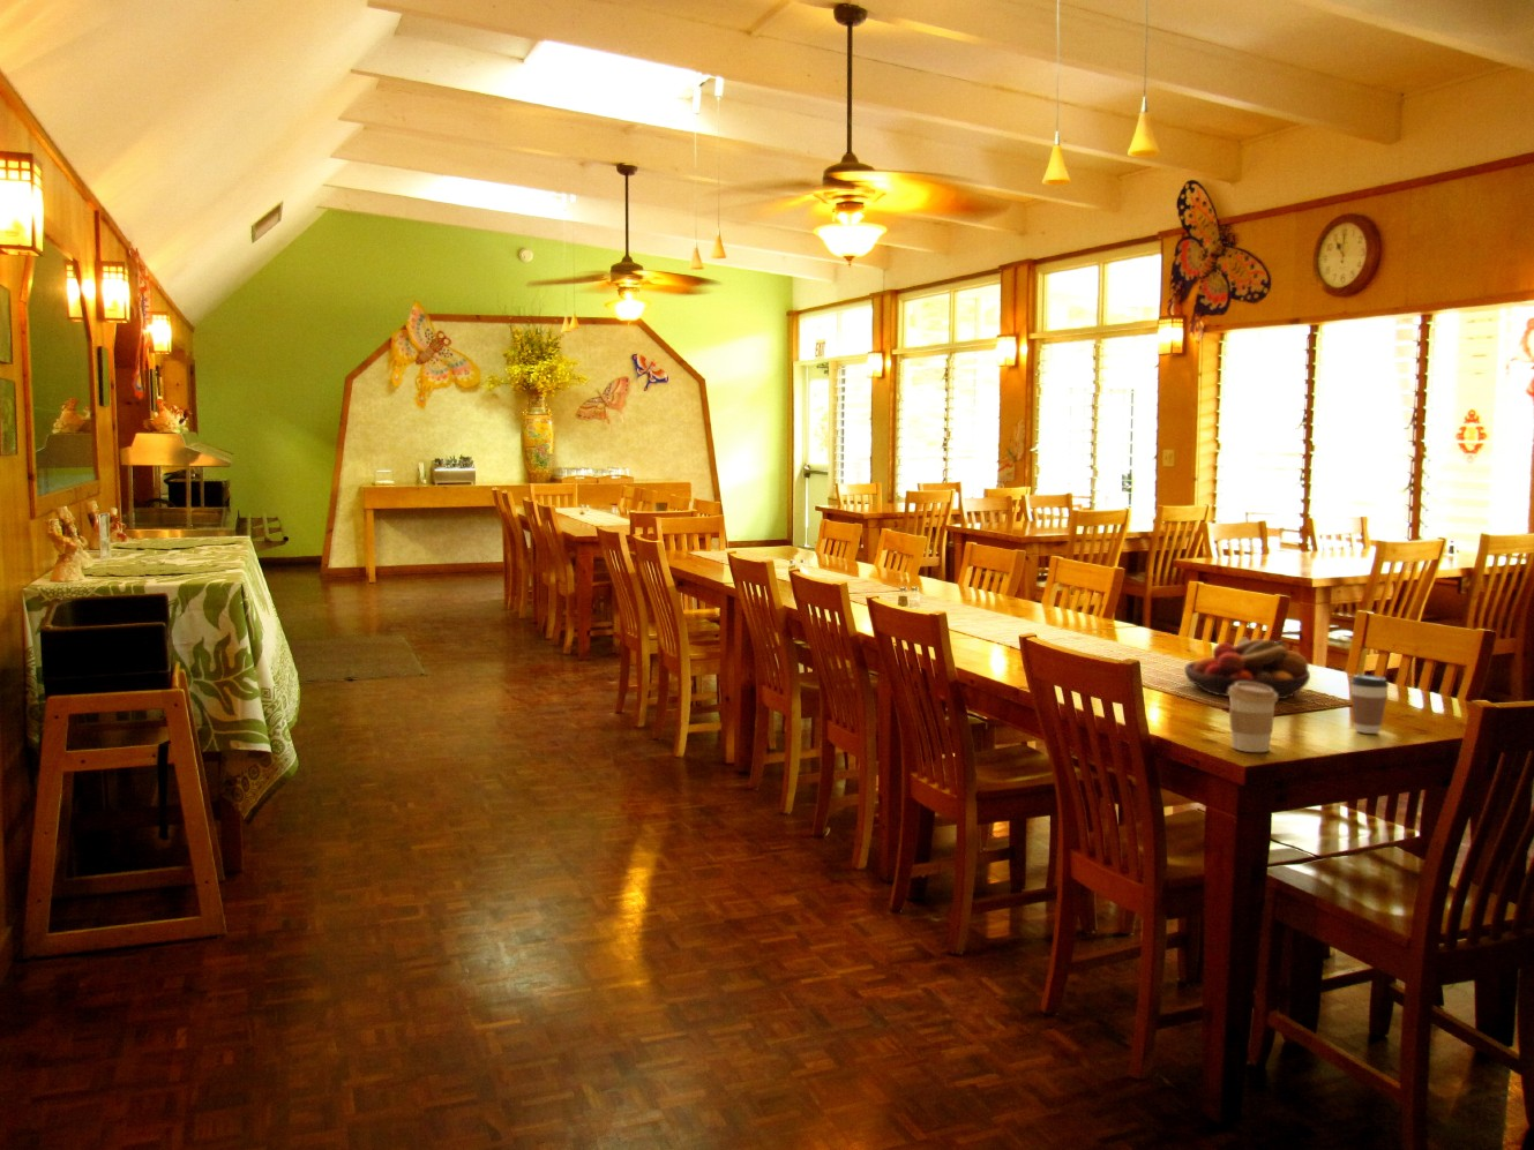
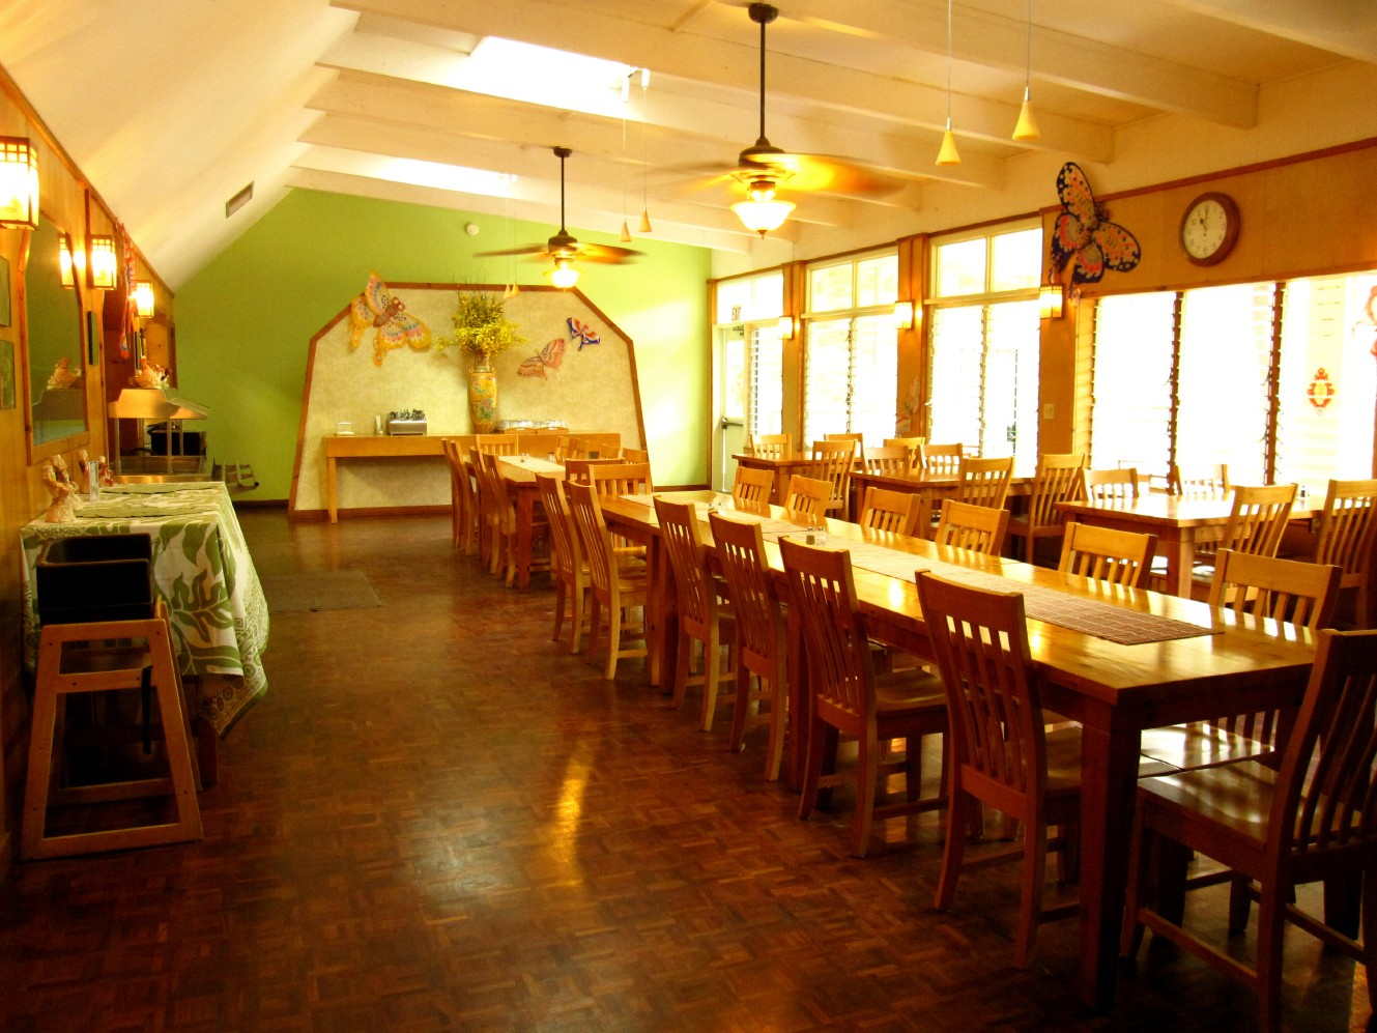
- coffee cup (1251, 716)
- coffee cup (1368, 703)
- fruit bowl (1245, 663)
